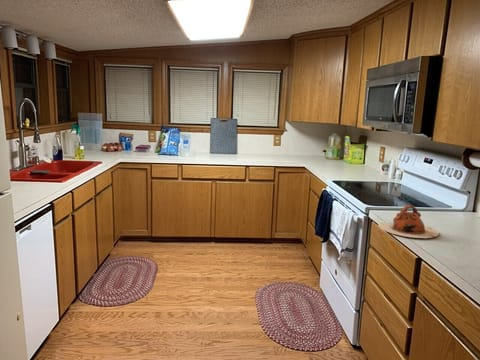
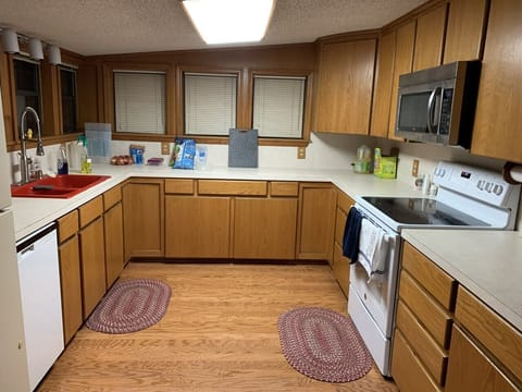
- teapot (408, 217)
